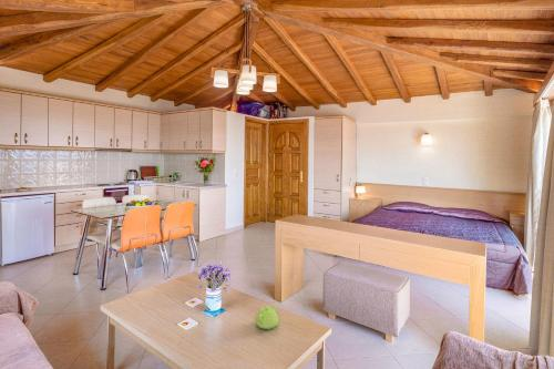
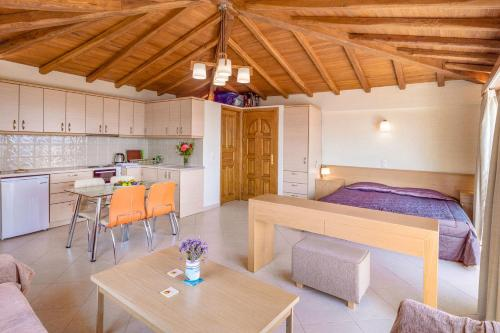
- teapot (267, 315)
